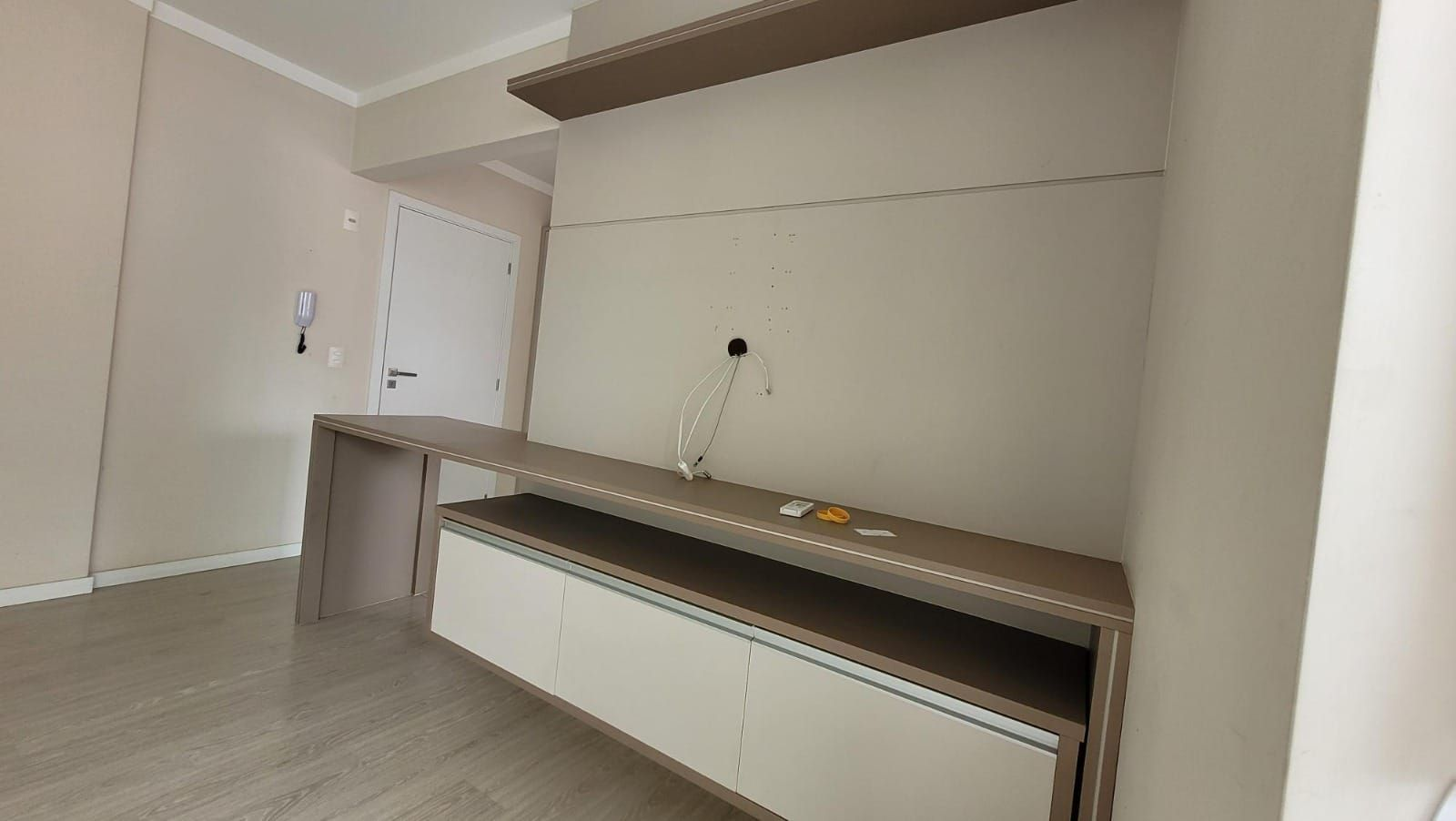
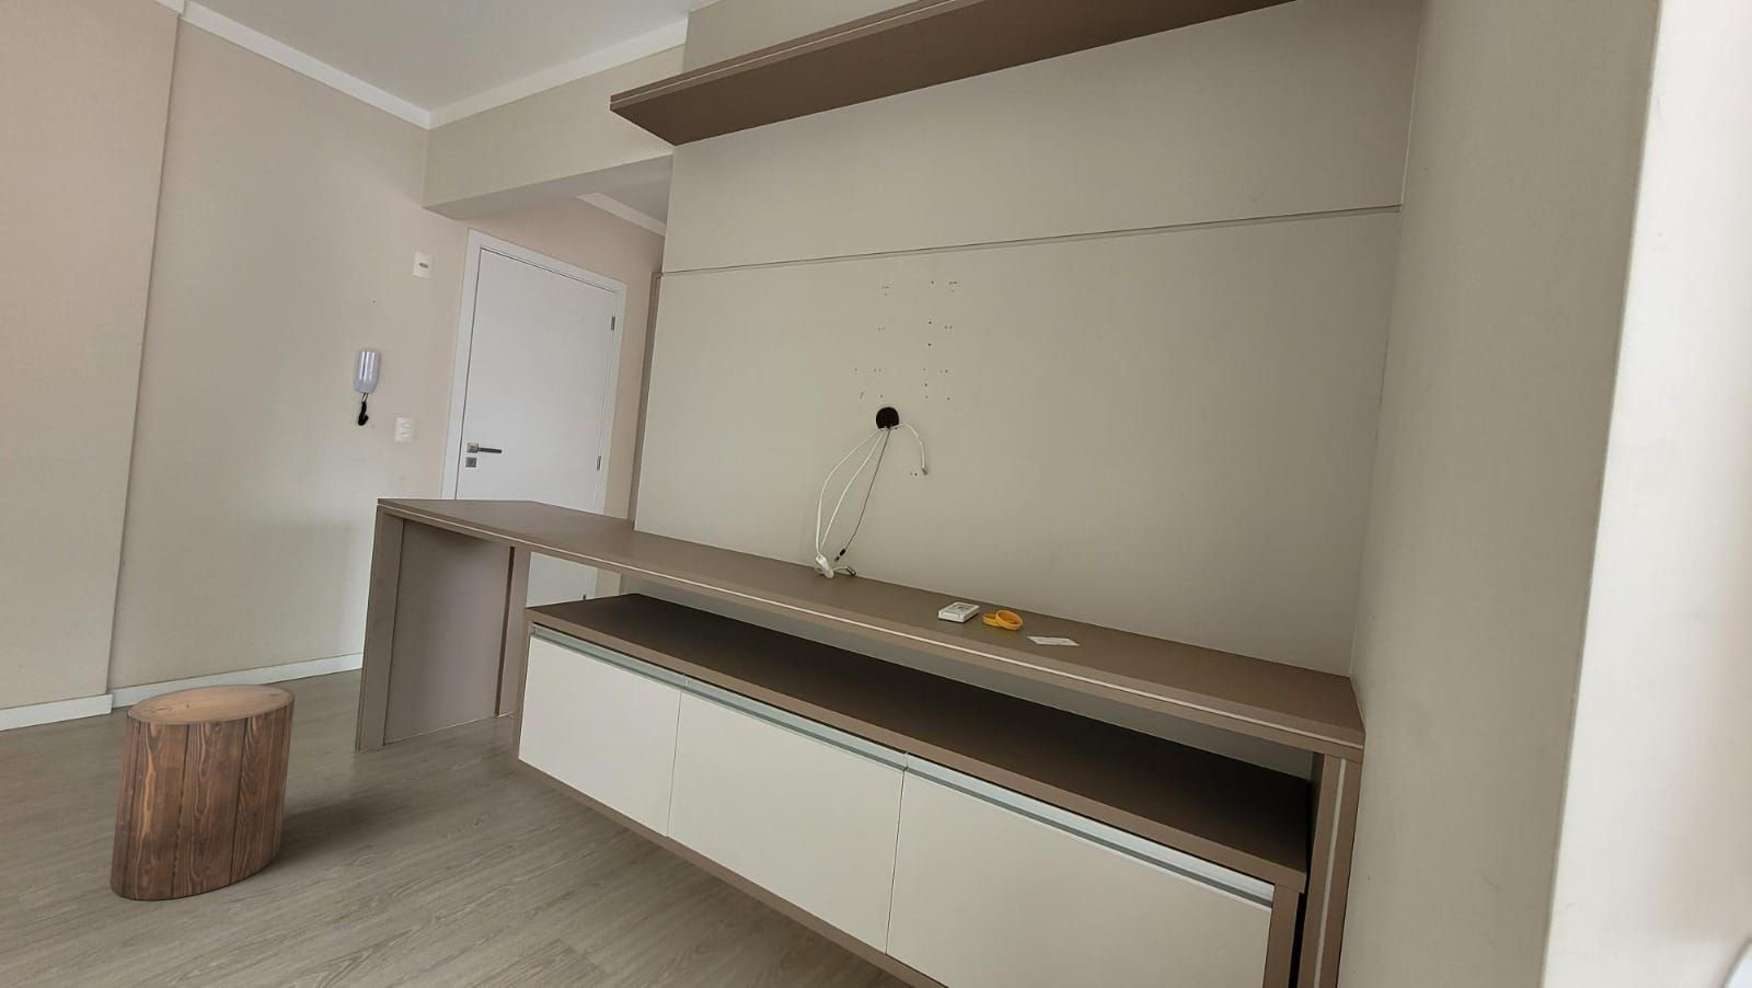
+ stool (207, 782)
